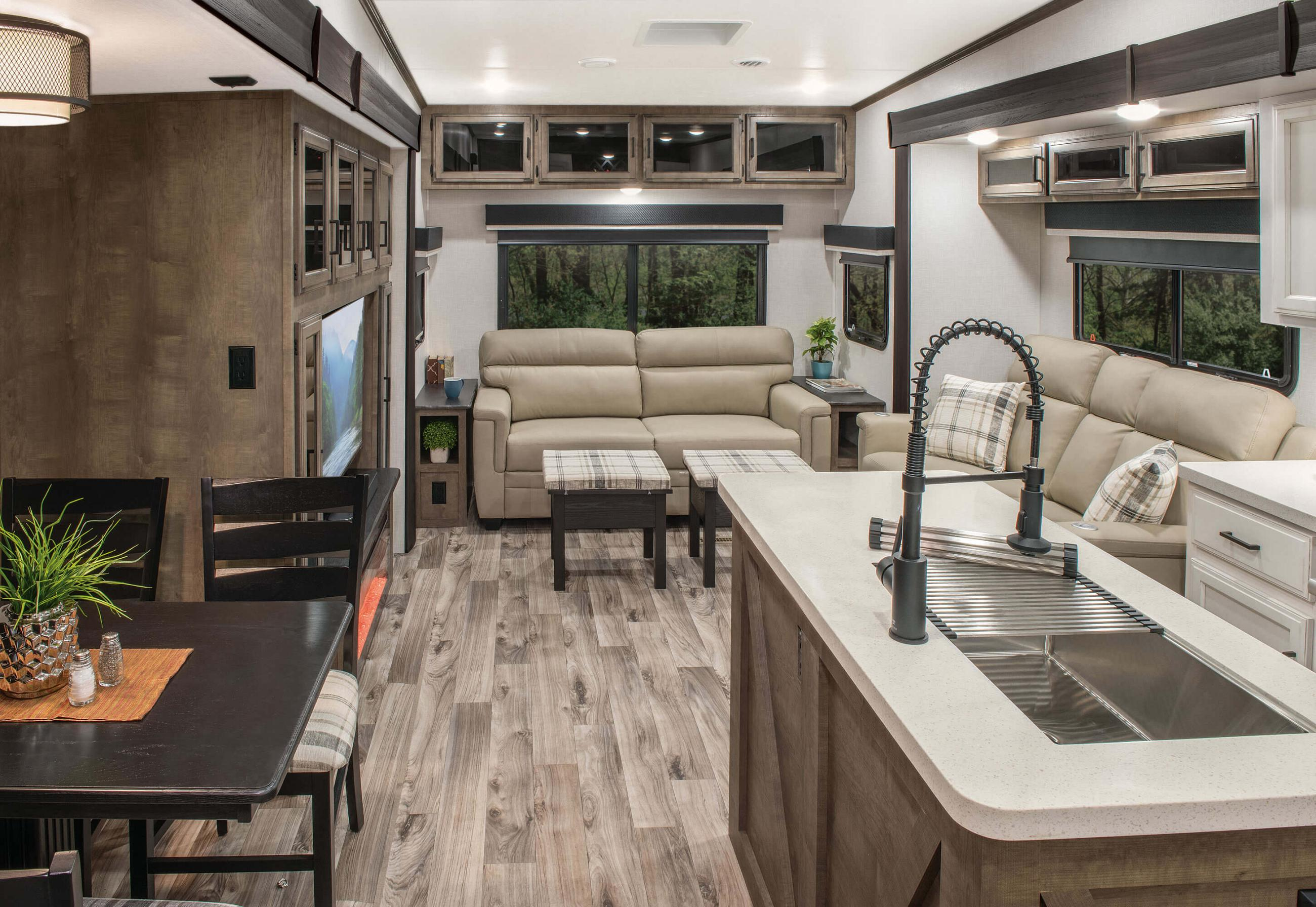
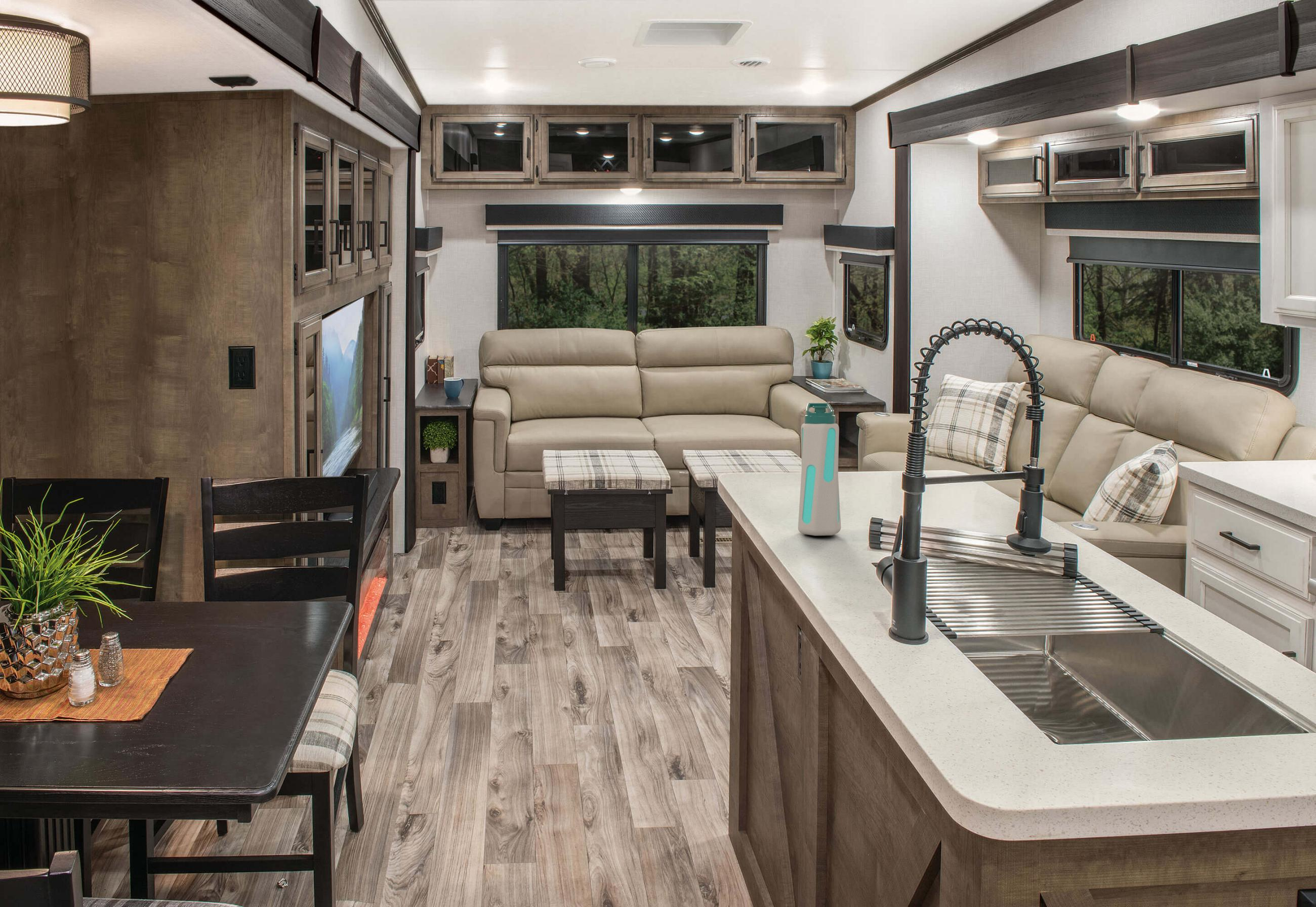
+ water bottle (818, 468)
